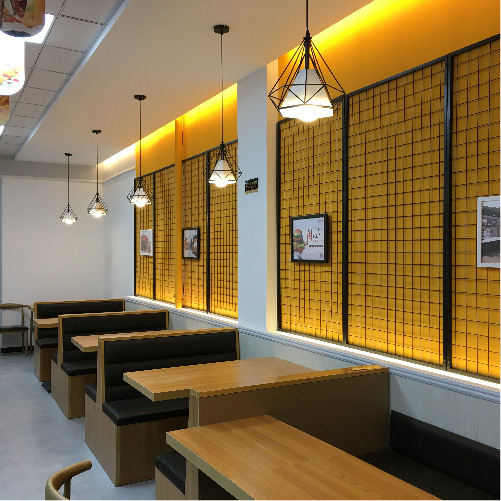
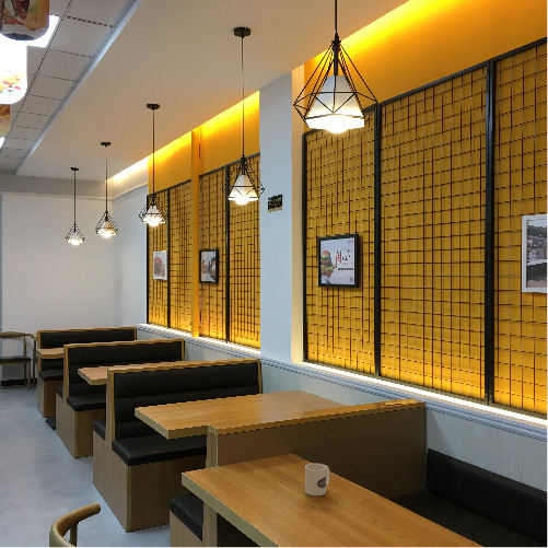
+ mug (318, 478)
